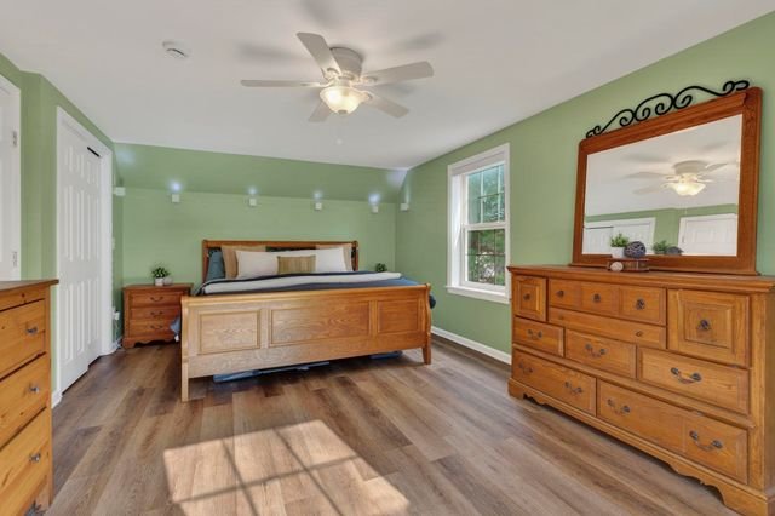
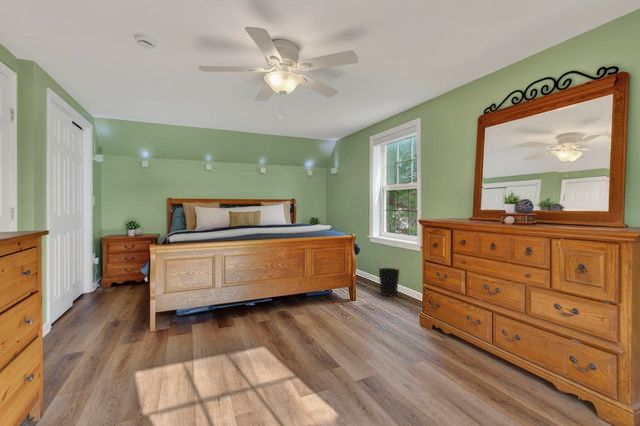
+ wastebasket (388, 282)
